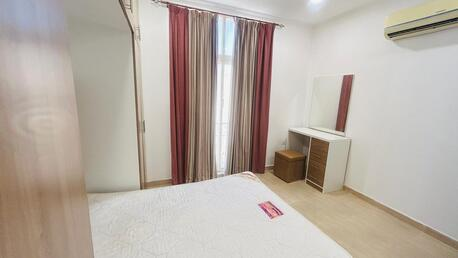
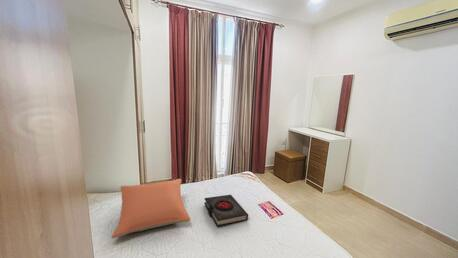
+ pillow (153, 202)
+ book (224, 207)
